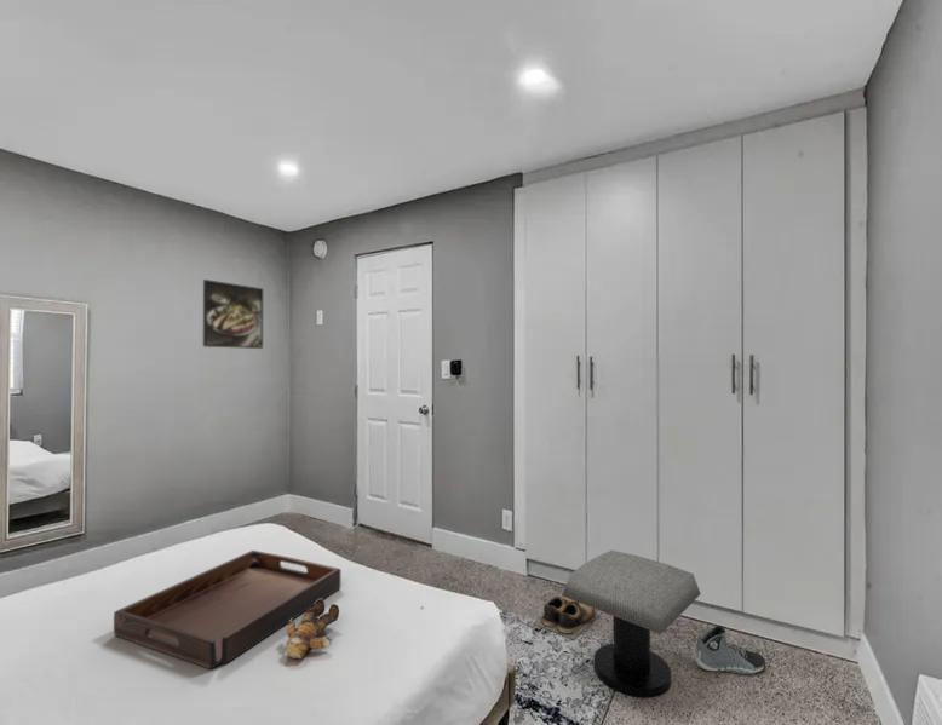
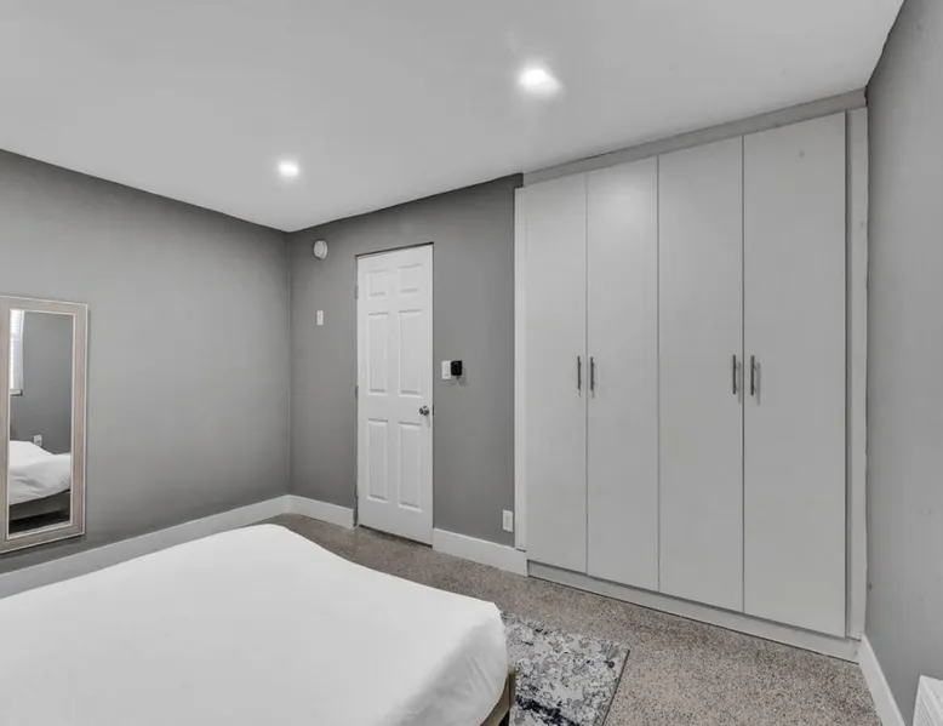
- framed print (234, 316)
- teddy bear (338, 615)
- serving tray (237, 598)
- stool (631, 620)
- sneaker (730, 648)
- shoes (567, 608)
